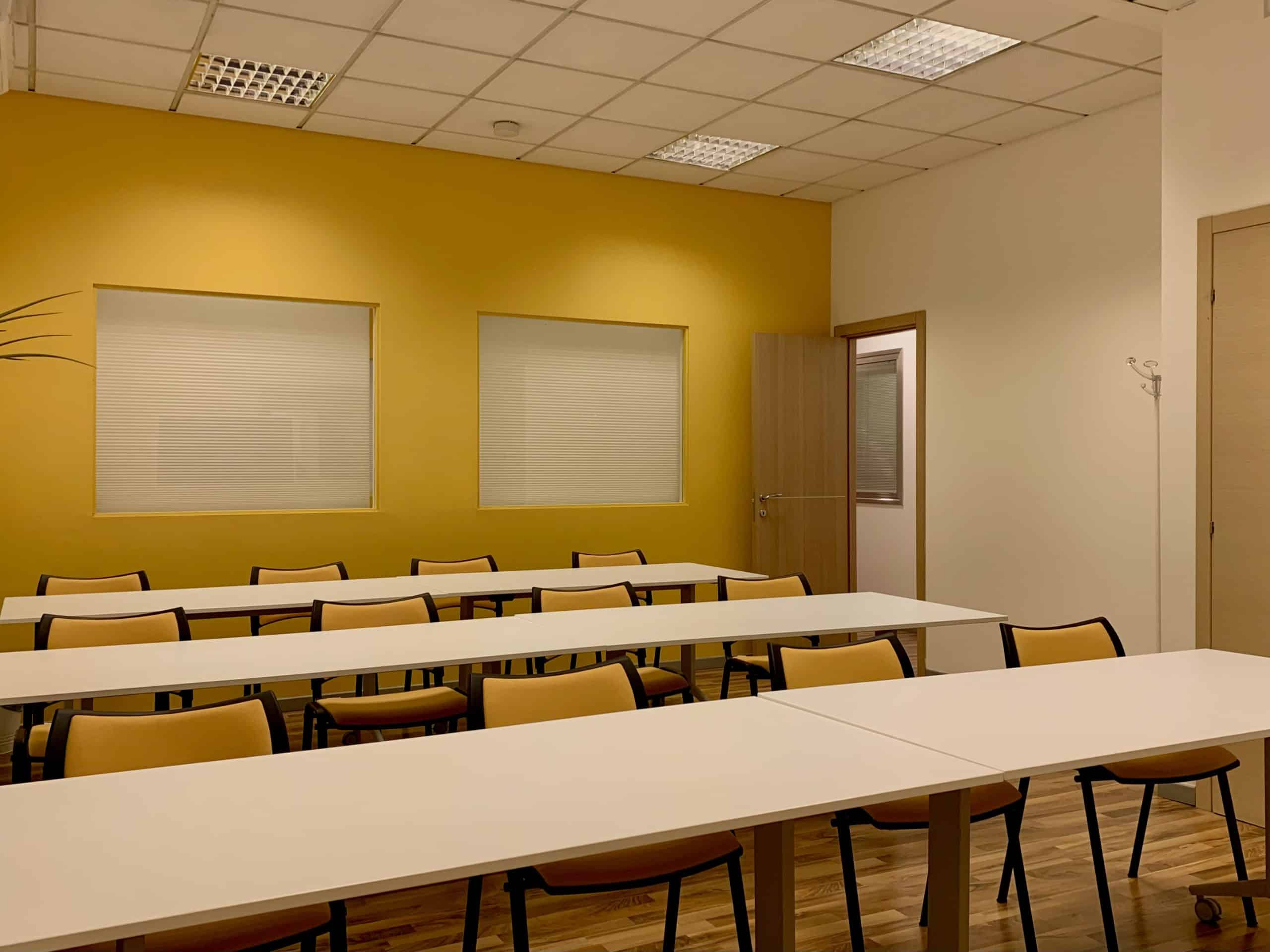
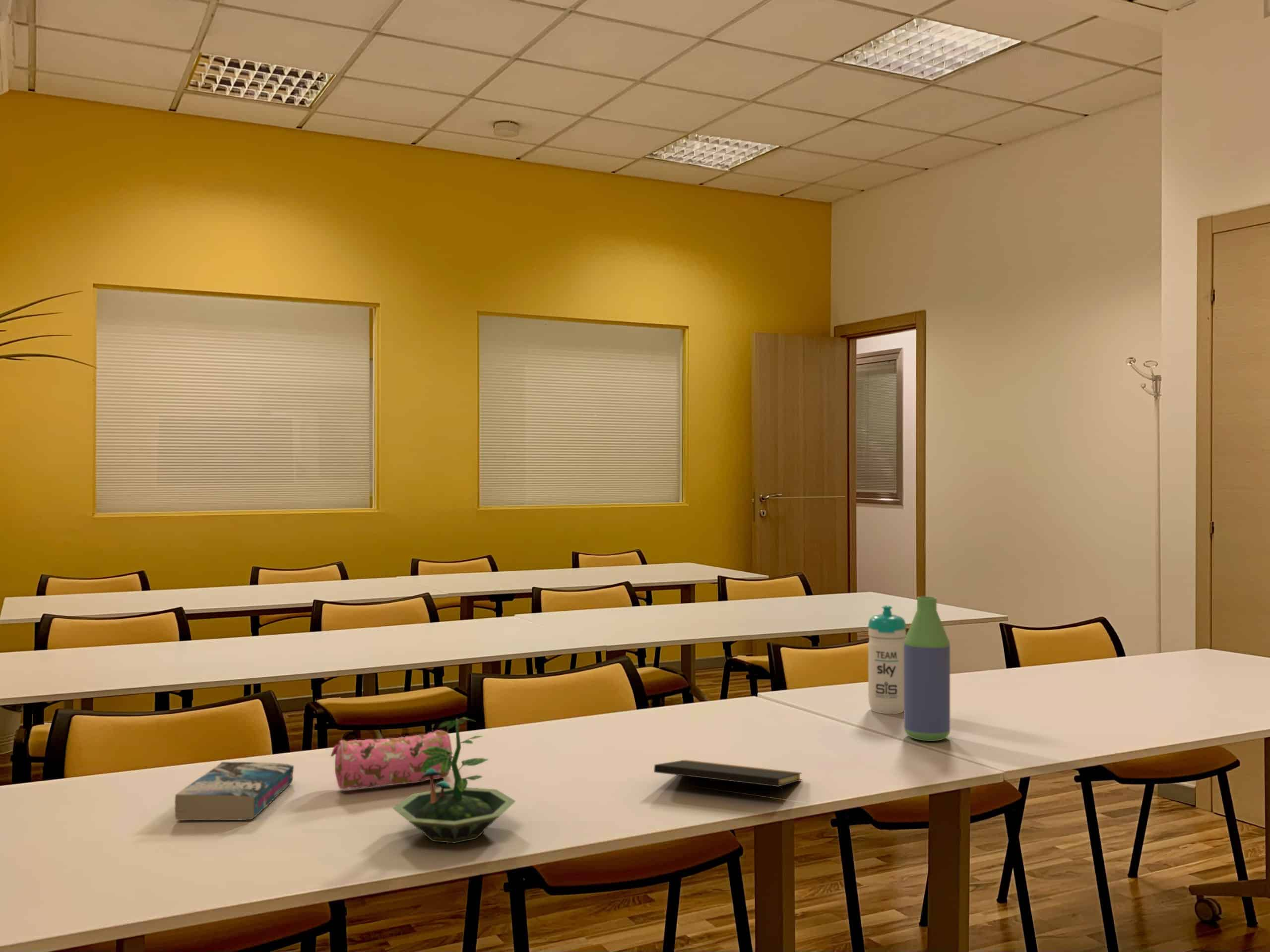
+ pencil case (392, 759)
+ water bottle (887, 658)
+ book (236, 789)
+ notepad (729, 773)
+ bottle (927, 667)
+ terrarium (456, 738)
